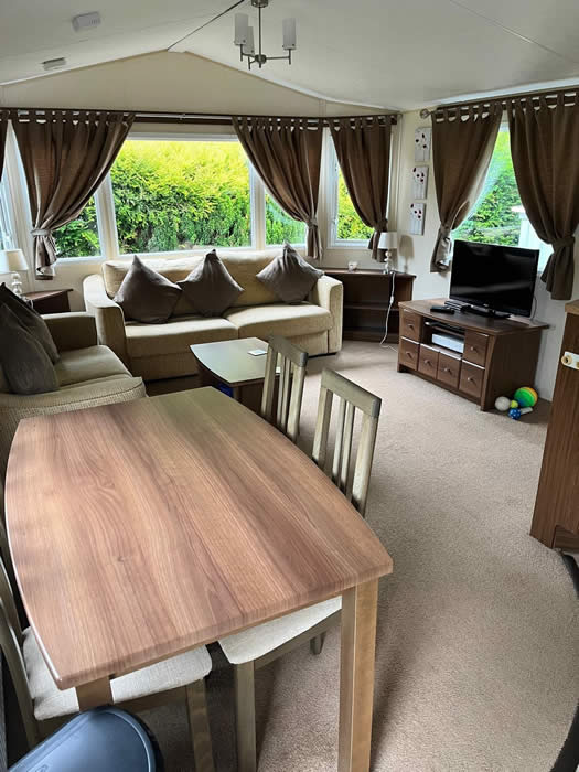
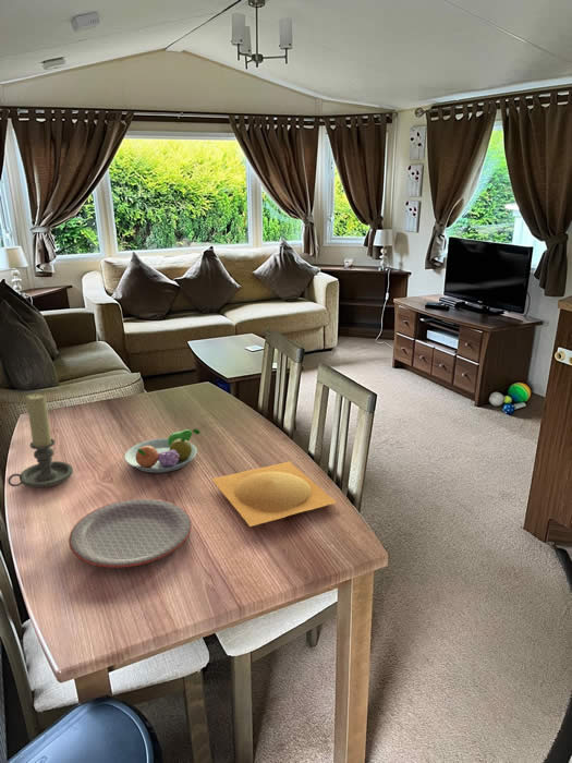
+ candle holder (36, 438)
+ fruit bowl (163, 446)
+ plate (271, 488)
+ plate (132, 532)
